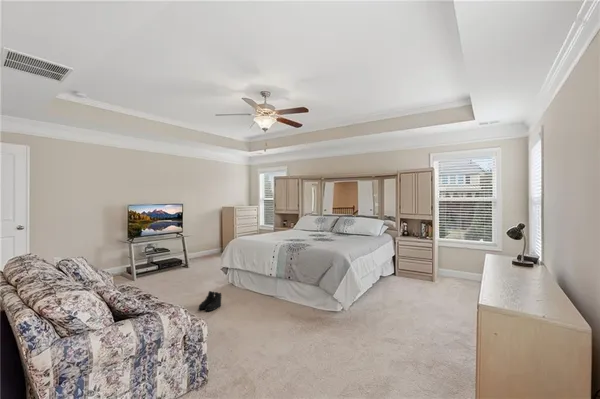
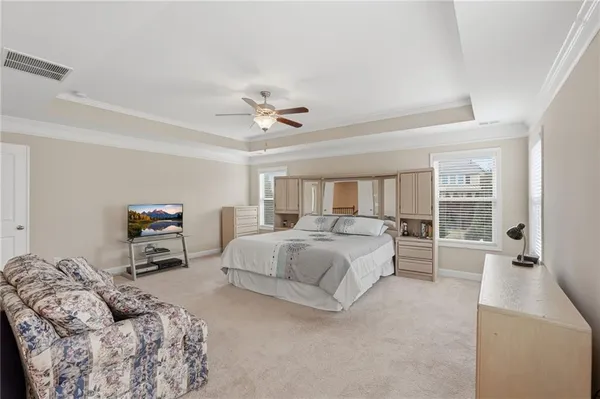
- boots (210, 299)
